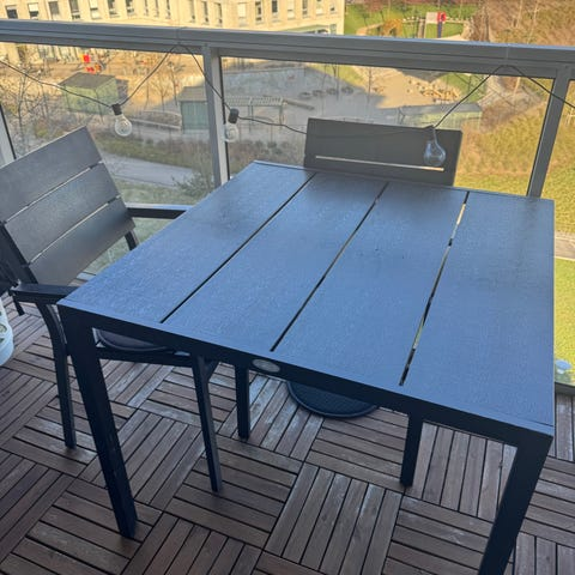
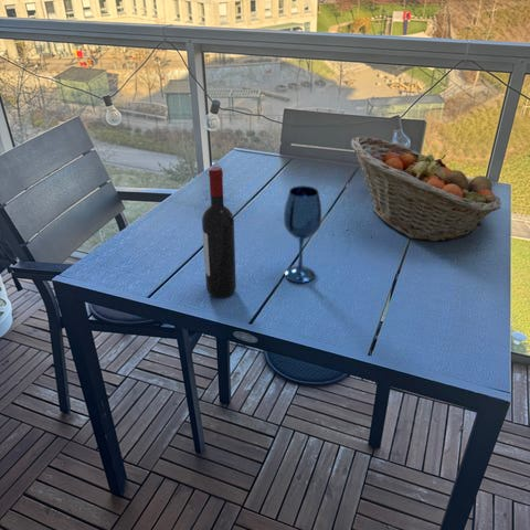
+ wineglass (301, 234)
+ fruit basket (420, 182)
+ wine bottle (219, 233)
